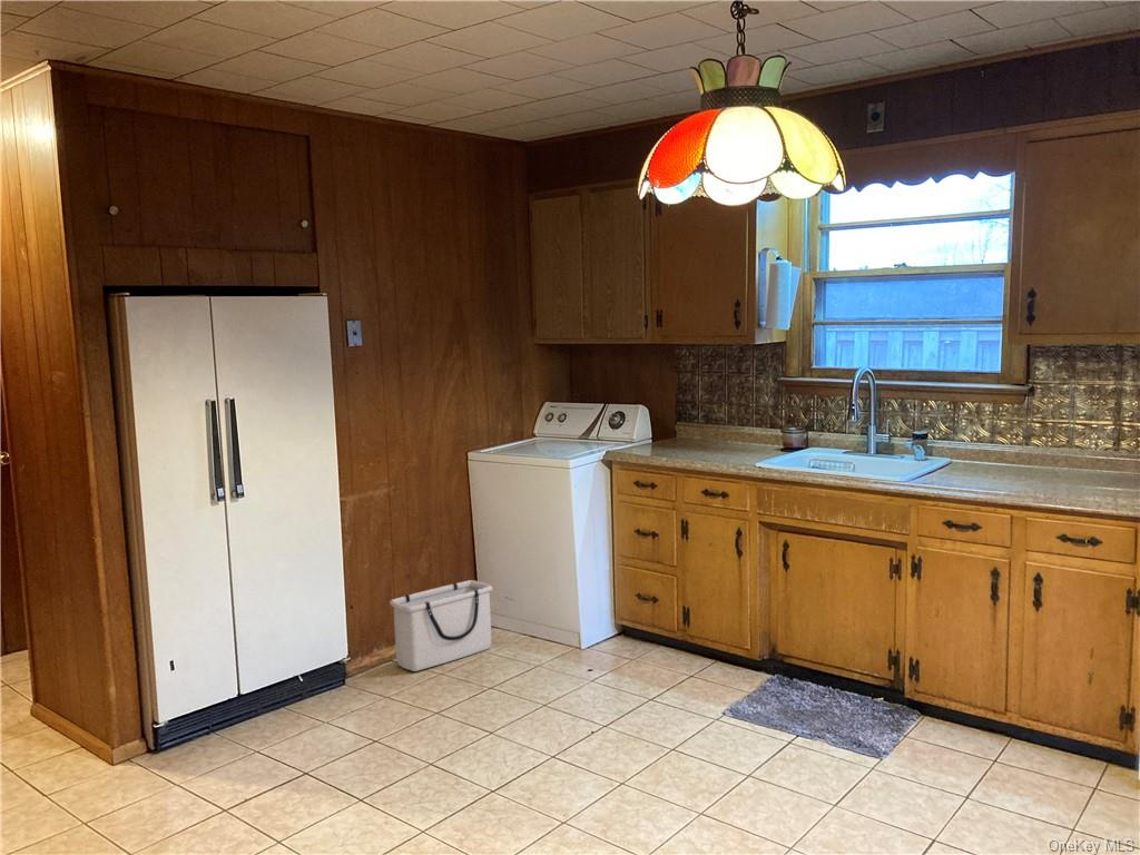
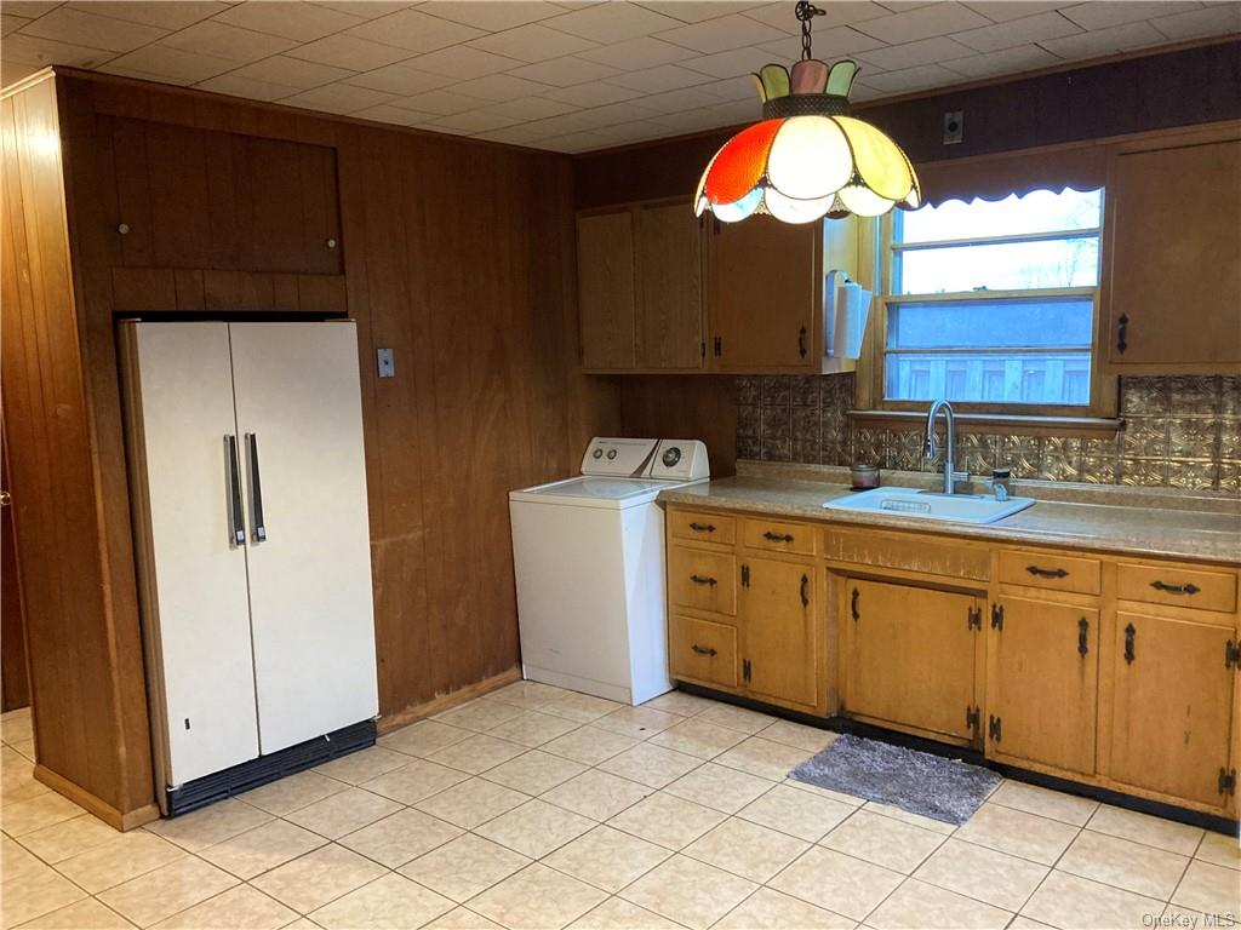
- storage bin (443, 625)
